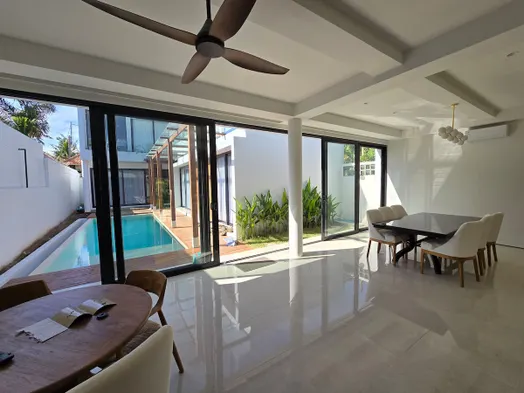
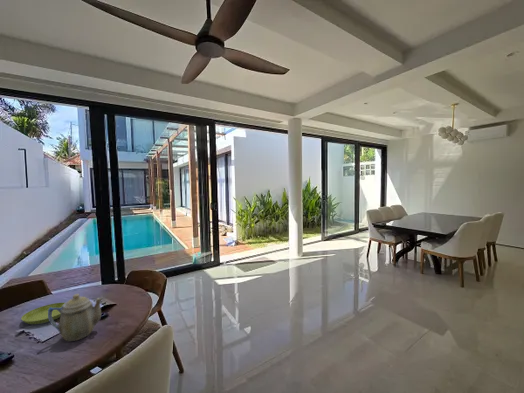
+ saucer (47, 313)
+ teapot (77, 314)
